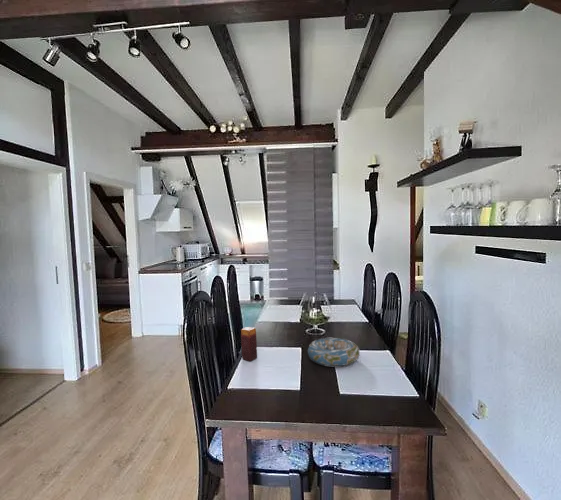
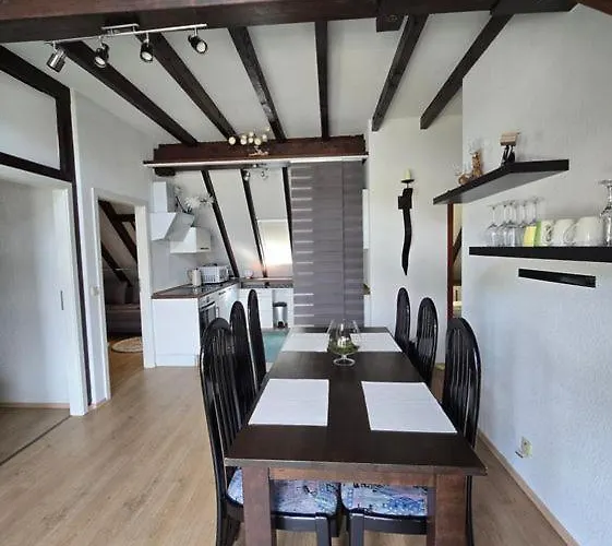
- candle (248, 343)
- decorative bowl (333, 351)
